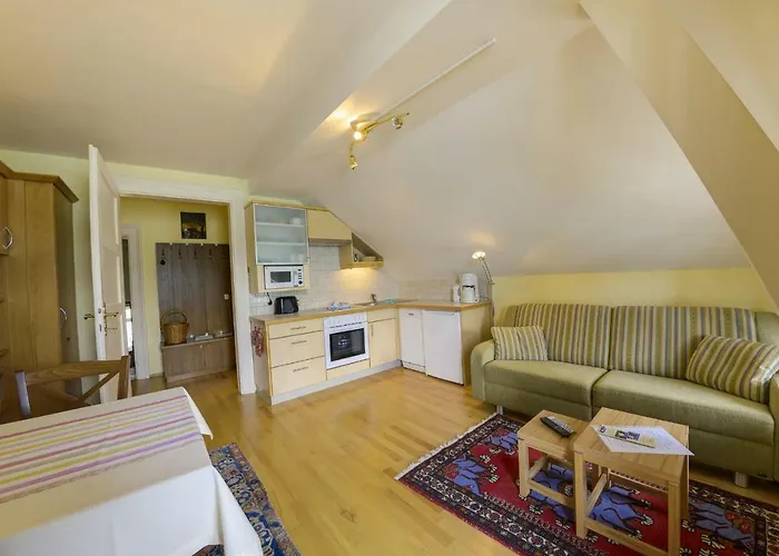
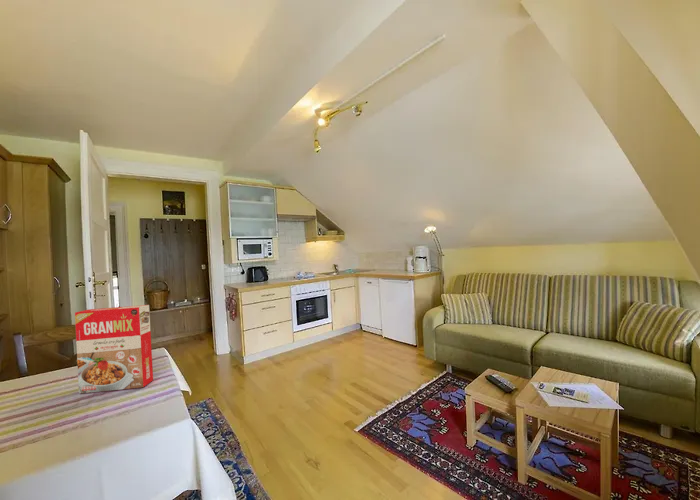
+ cereal box (115, 347)
